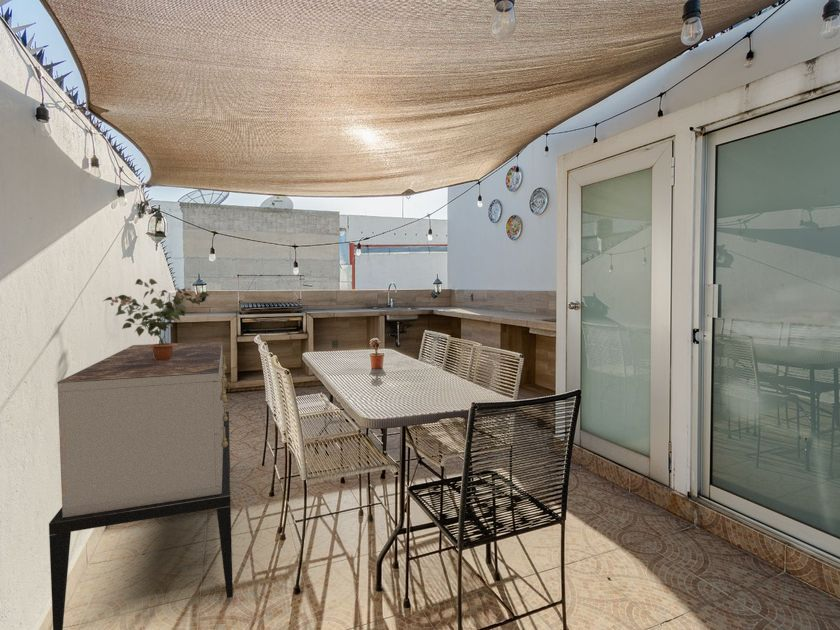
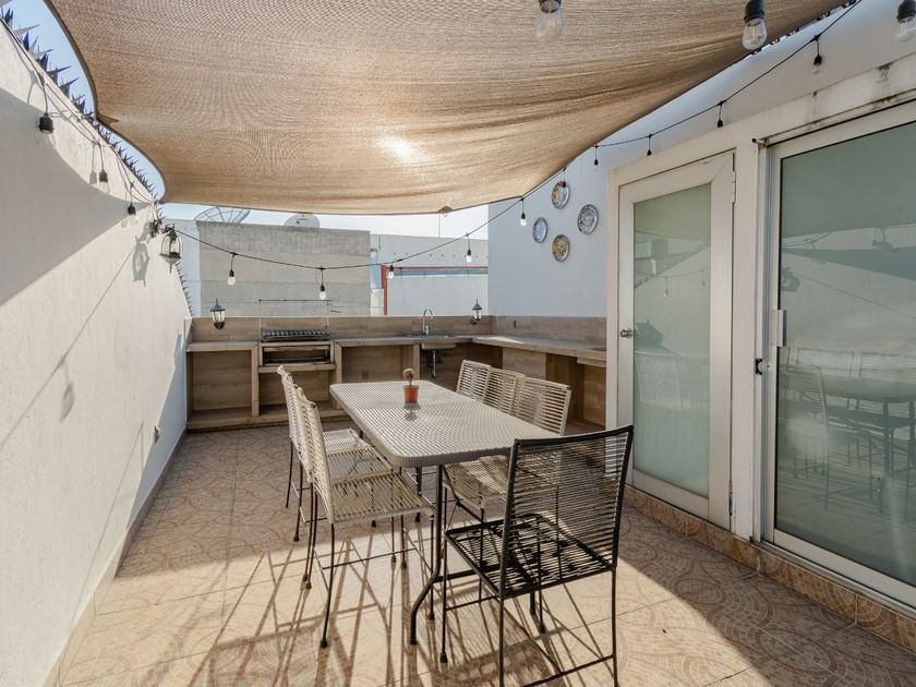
- sideboard (168, 441)
- potted plant (160, 319)
